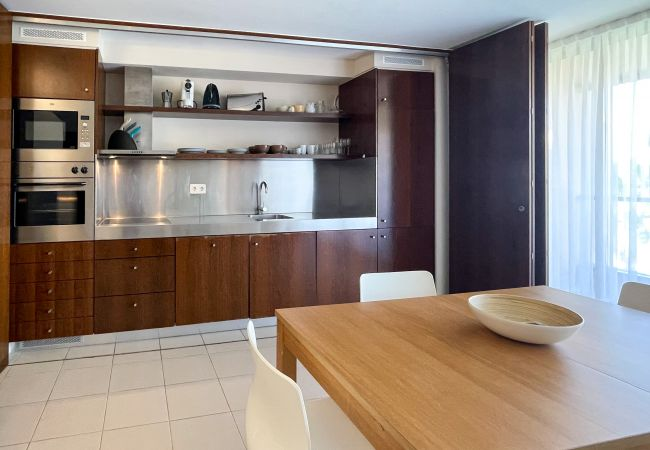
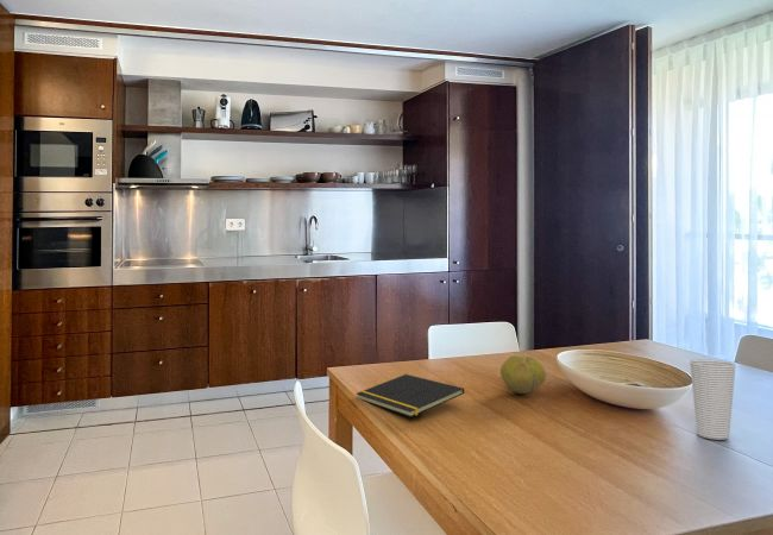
+ cup (712, 398)
+ fruit (522, 373)
+ notepad (408, 394)
